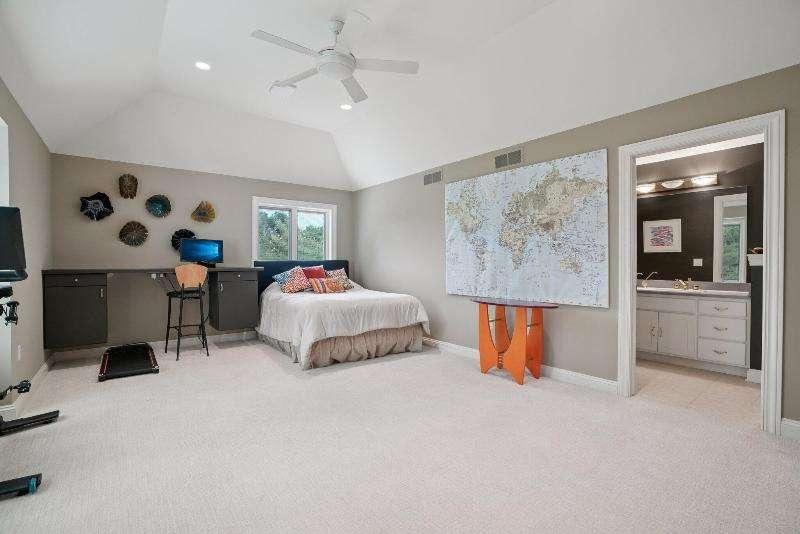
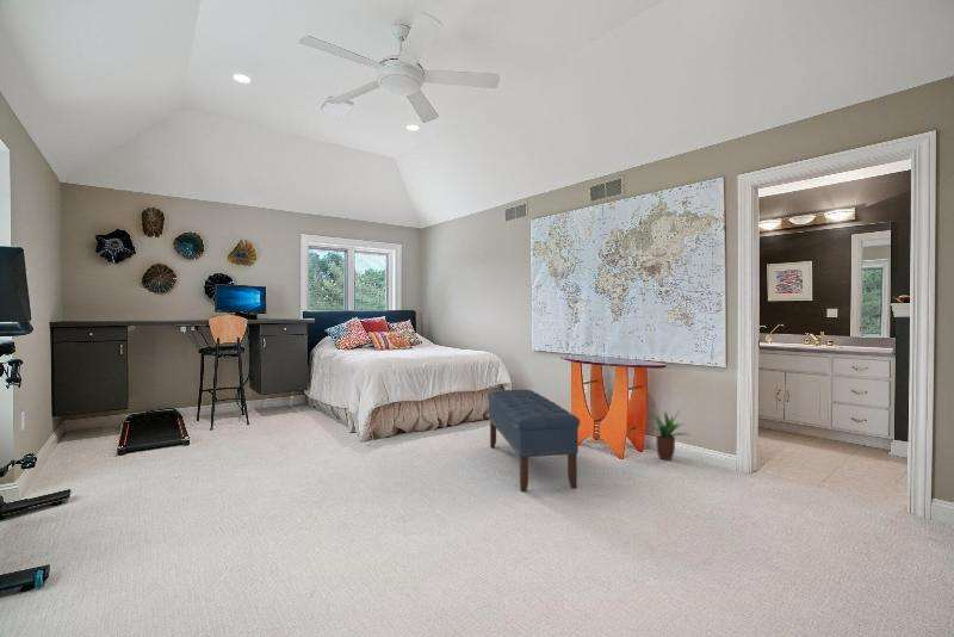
+ potted plant (669, 433)
+ bench (527, 432)
